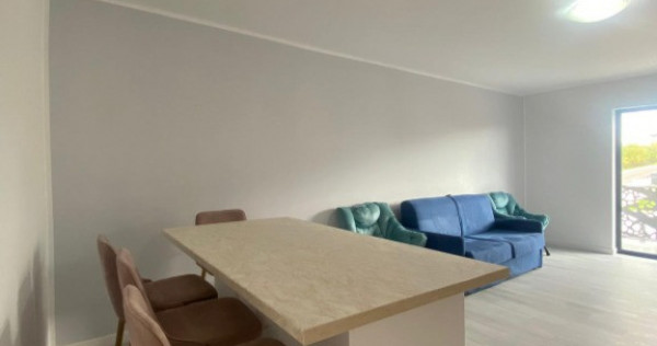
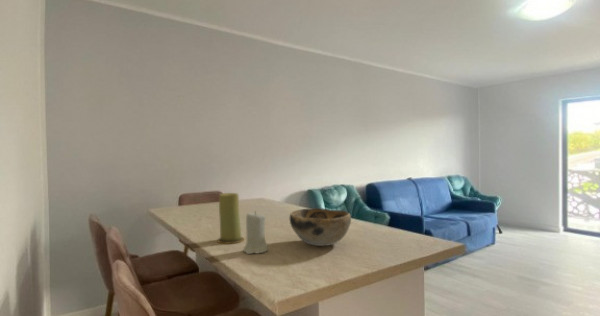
+ decorative bowl (320, 228)
+ candle (230, 216)
+ candle (255, 230)
